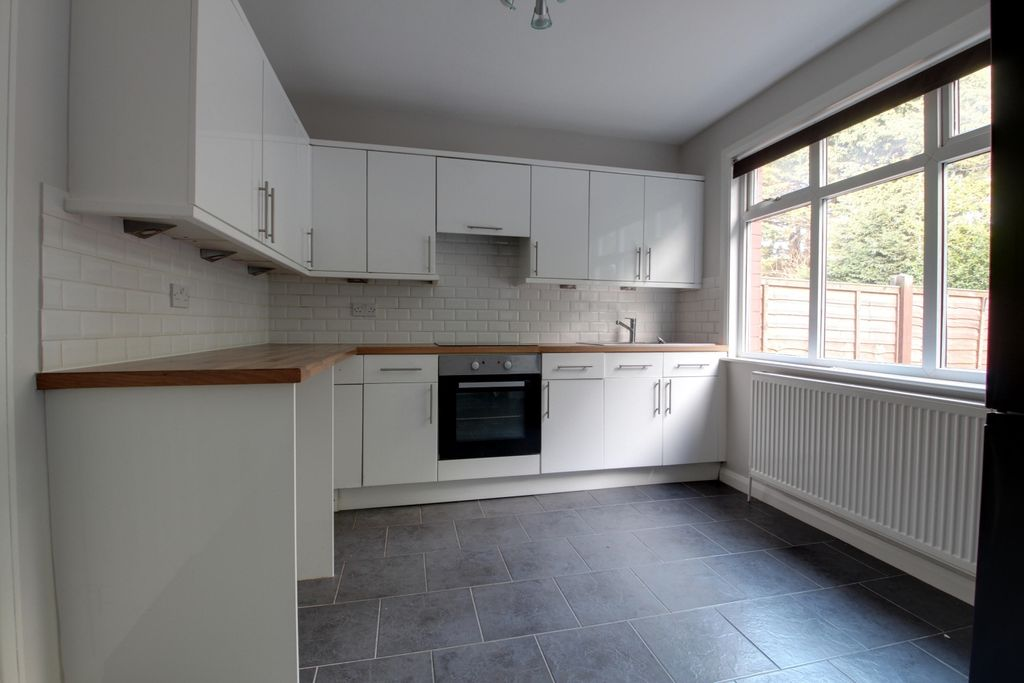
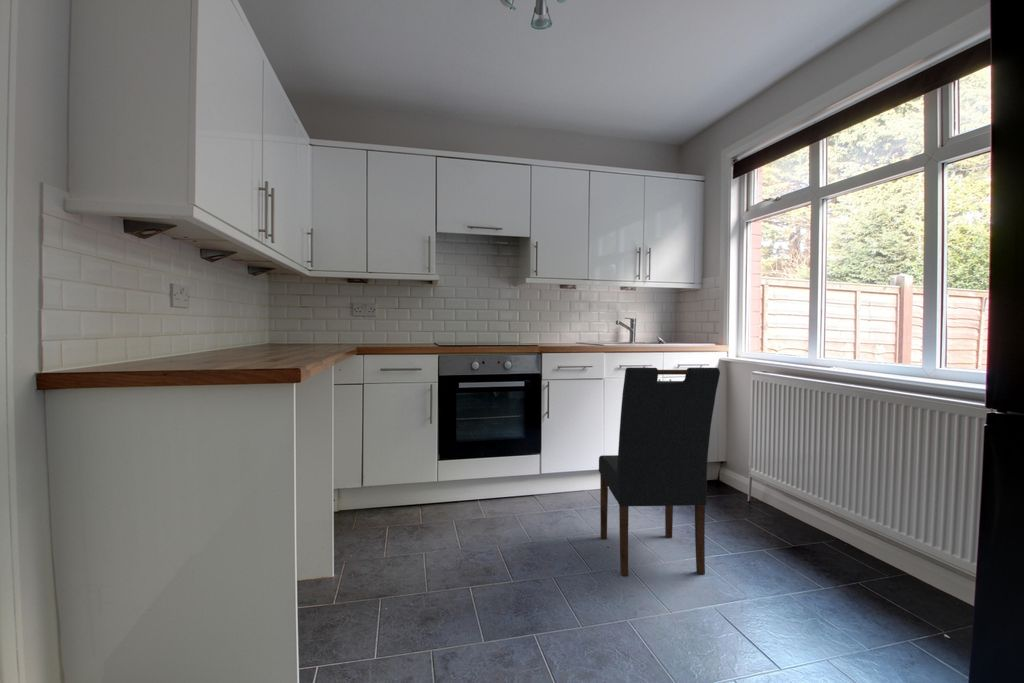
+ dining chair (652, 461)
